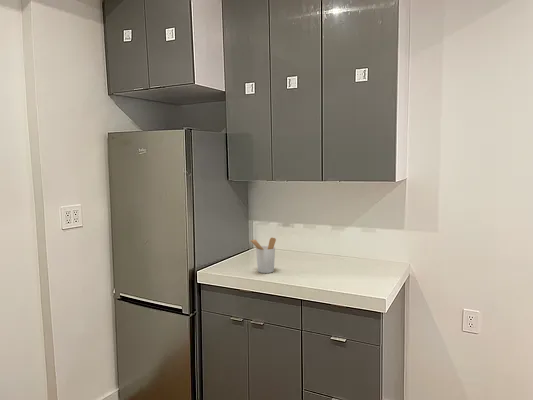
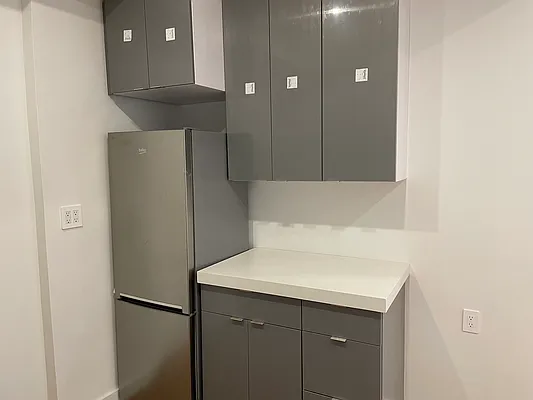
- utensil holder (262, 254)
